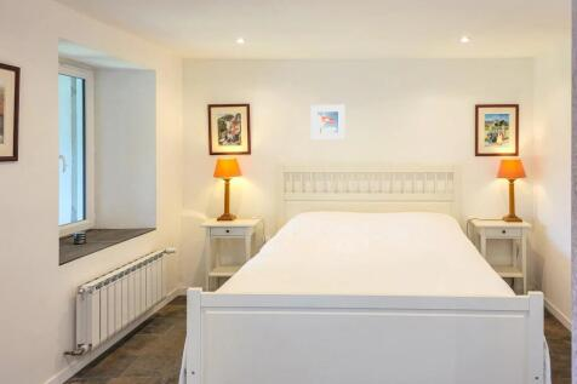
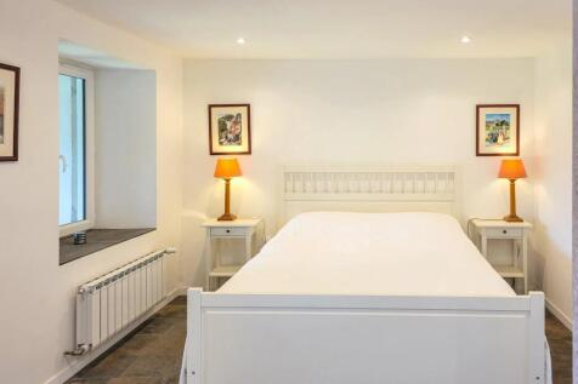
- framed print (327, 122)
